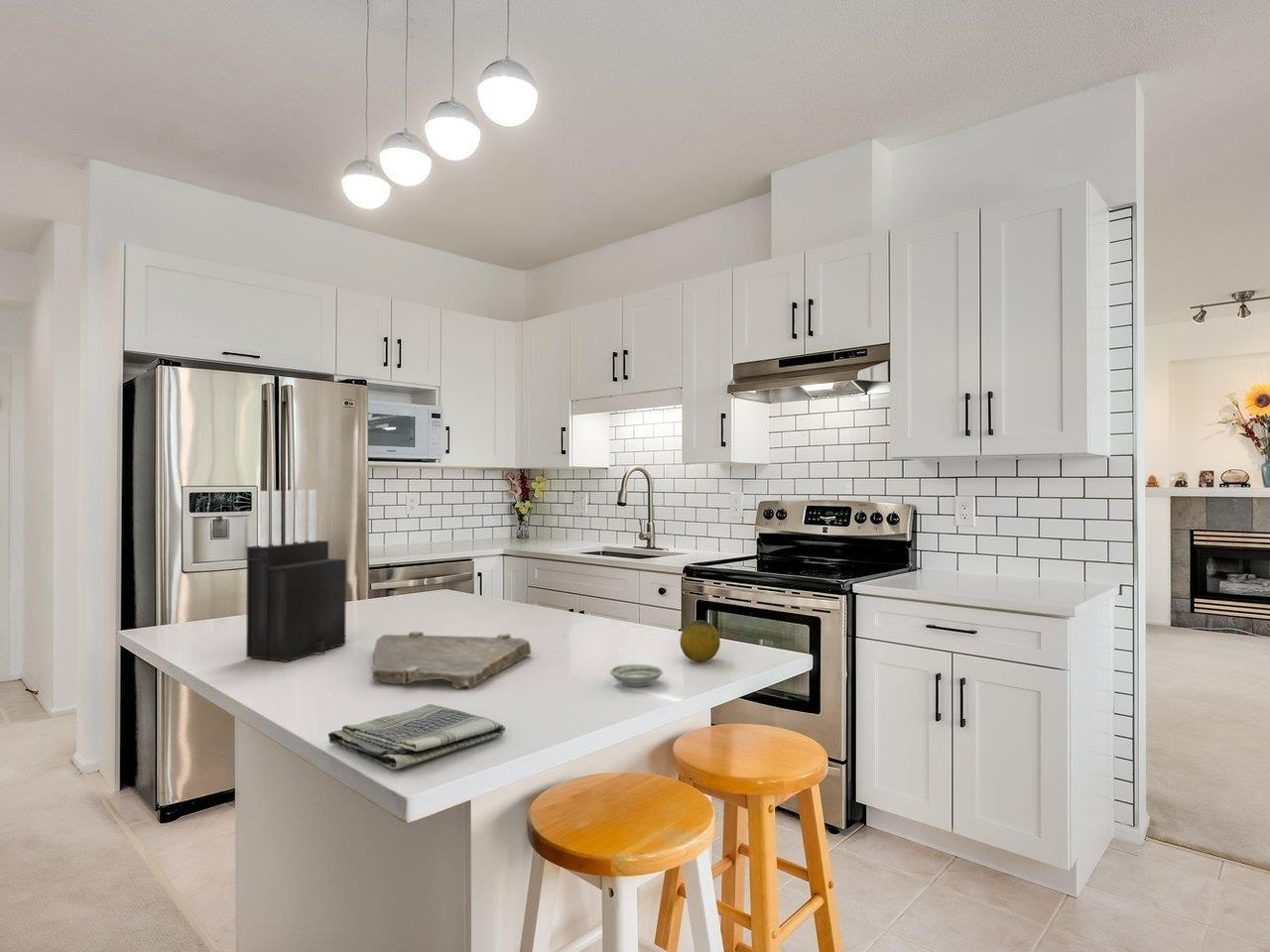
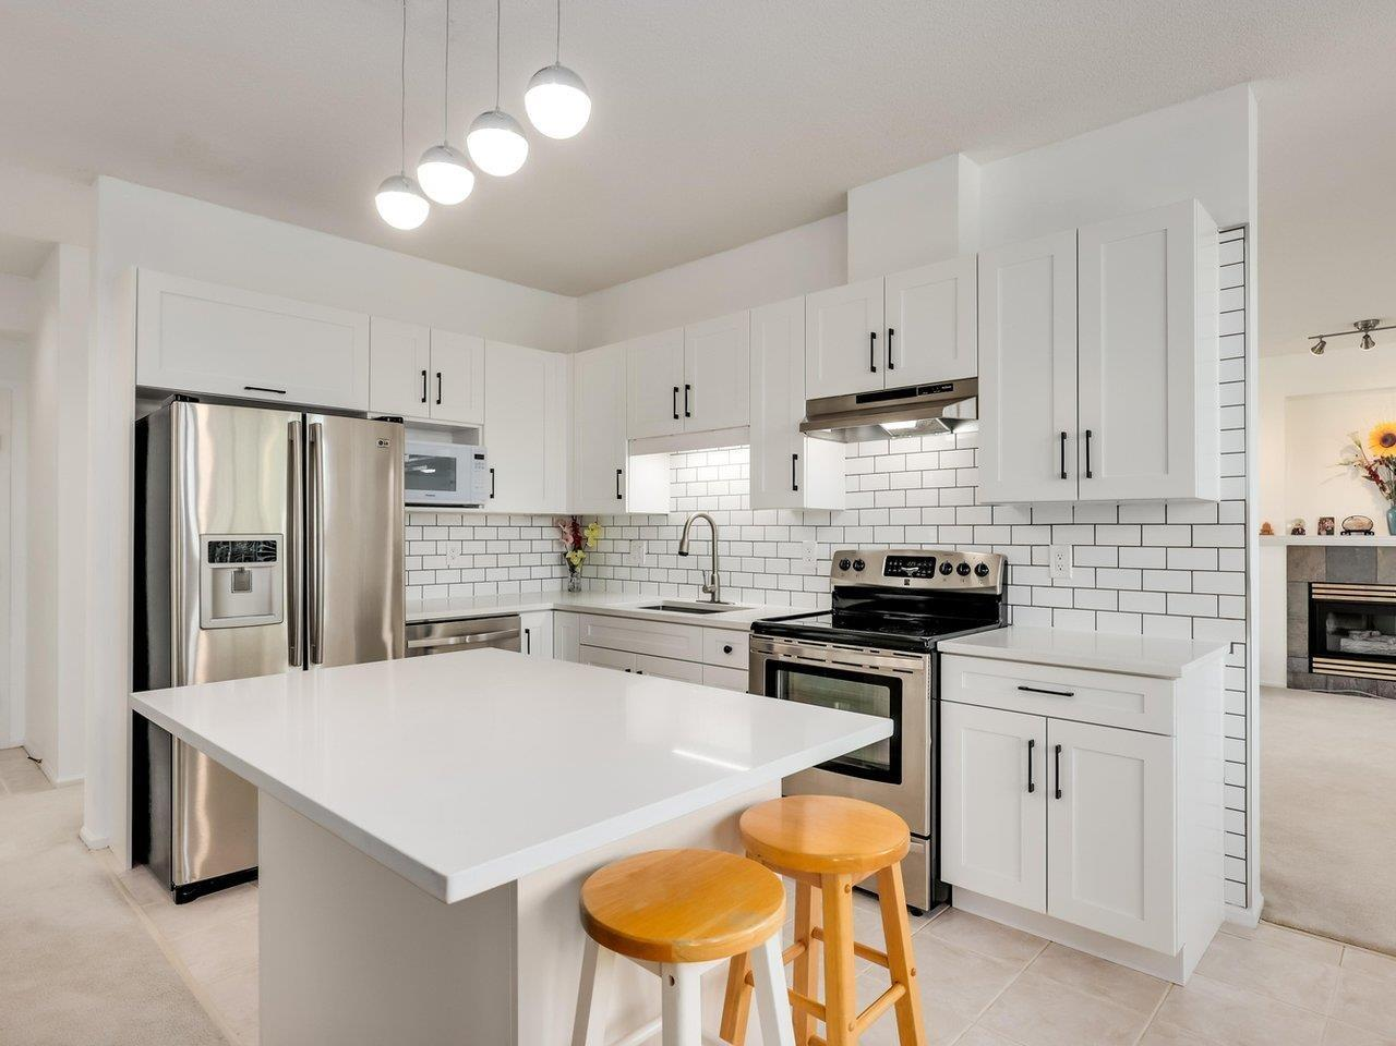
- dish towel (416, 729)
- cutting board (427, 655)
- knife block (302, 570)
- saucer (636, 676)
- fruit (699, 641)
